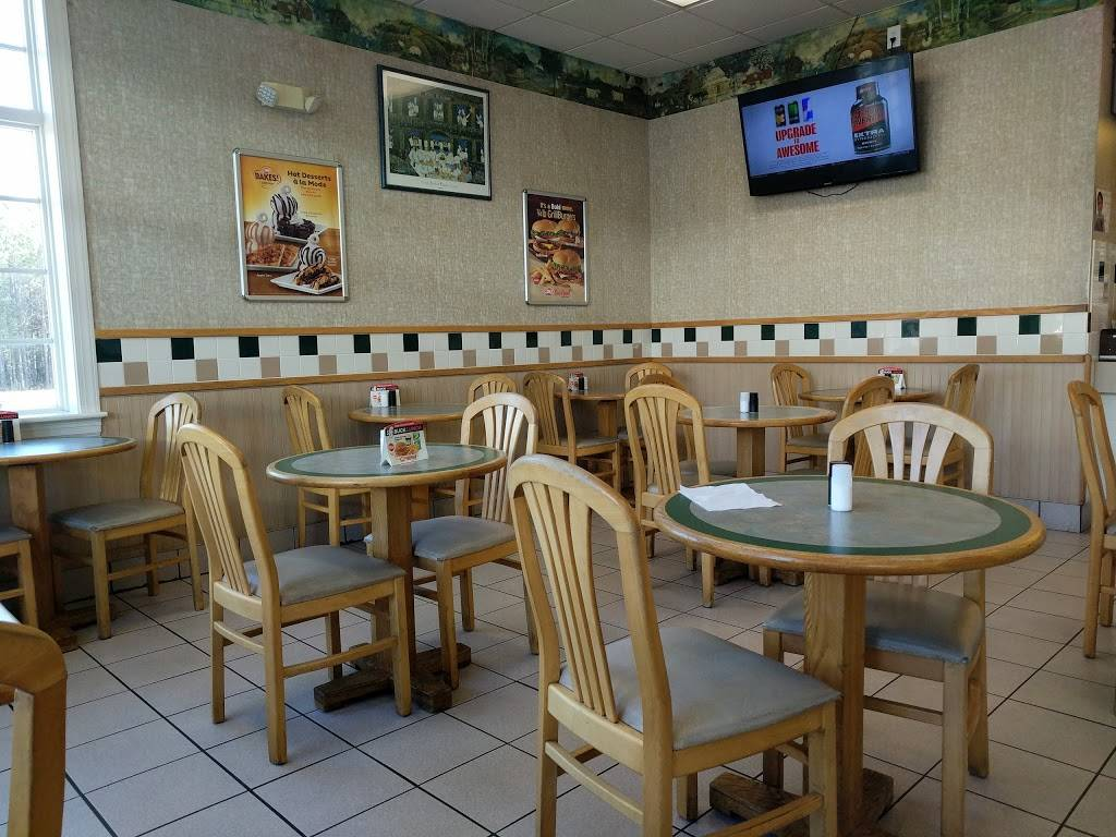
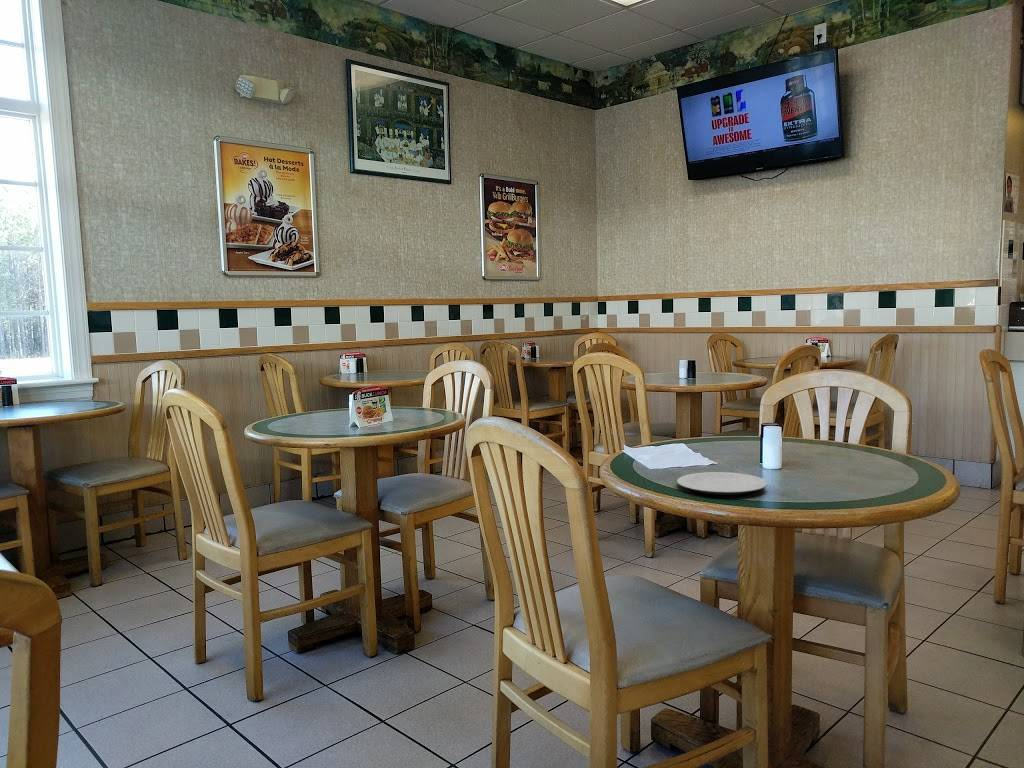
+ plate (721, 484)
